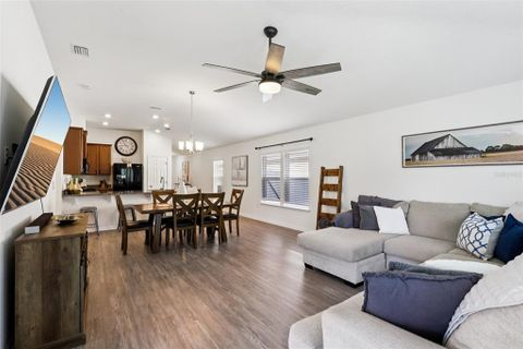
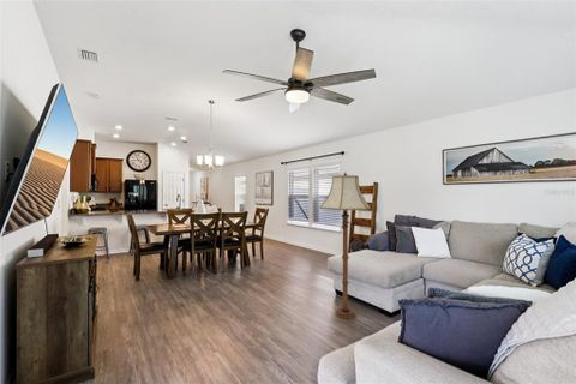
+ floor lamp (344, 242)
